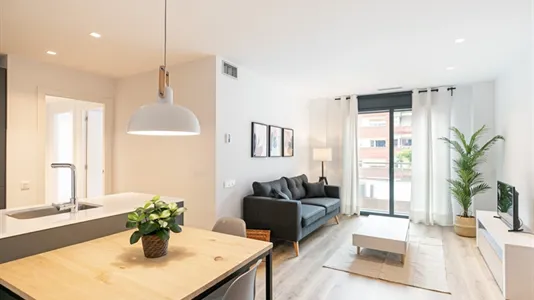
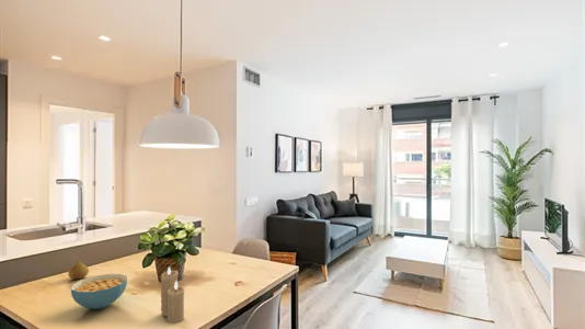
+ fruit (78, 268)
+ candle (172, 292)
+ cereal bowl (100, 294)
